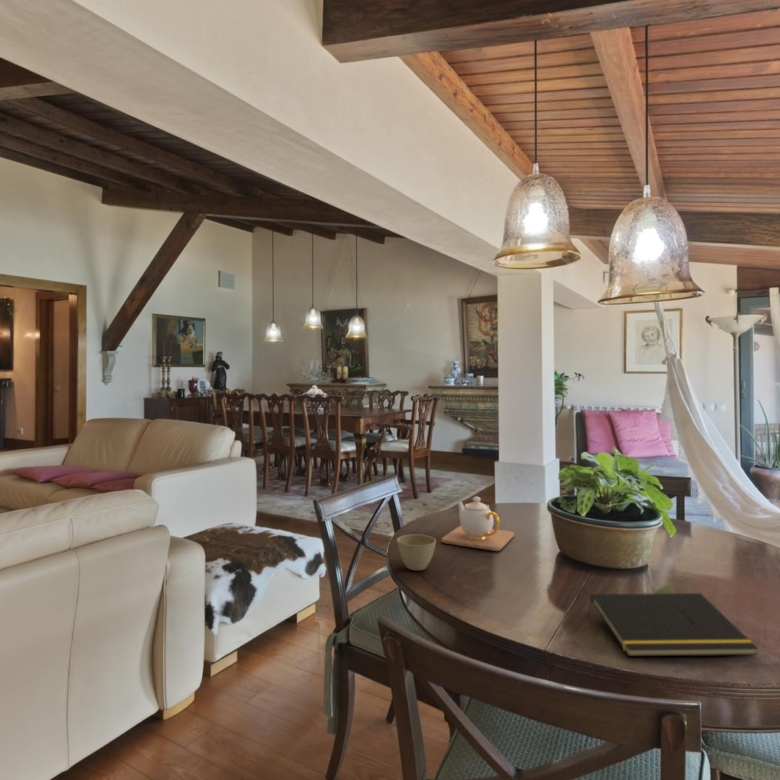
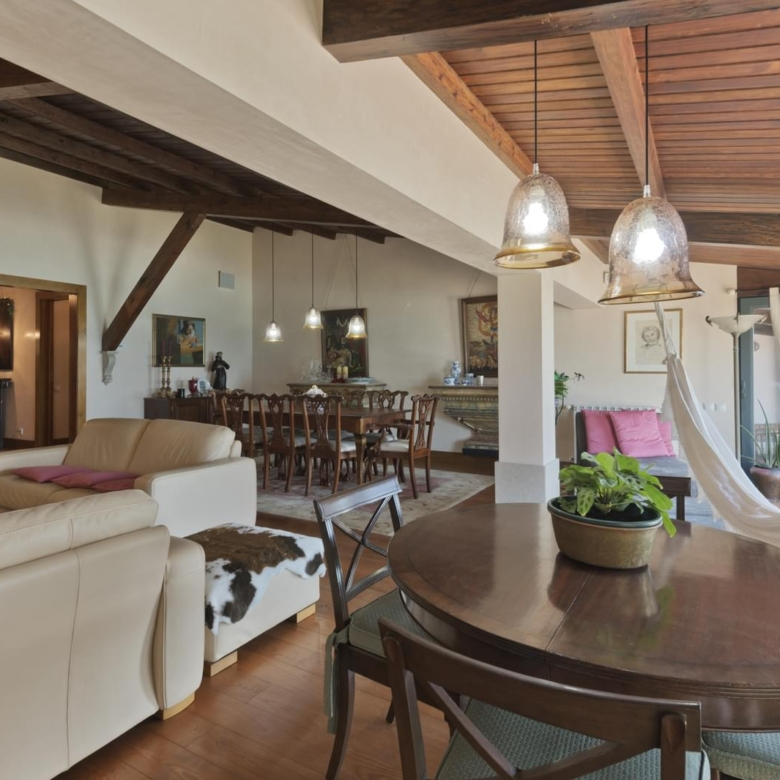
- notepad (667, 622)
- teapot (478, 517)
- flower pot (416, 553)
